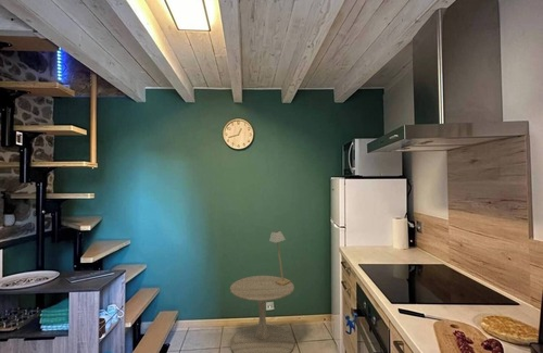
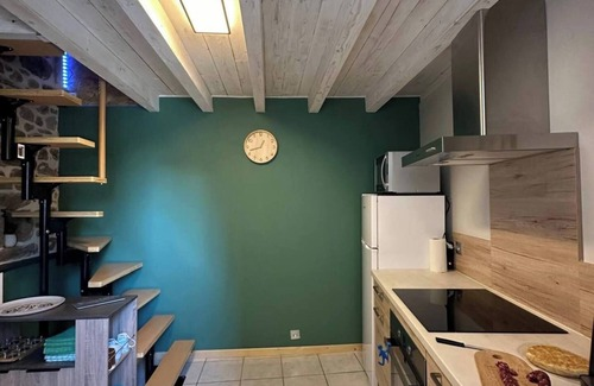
- side table (262, 314)
- table lamp (279, 255)
